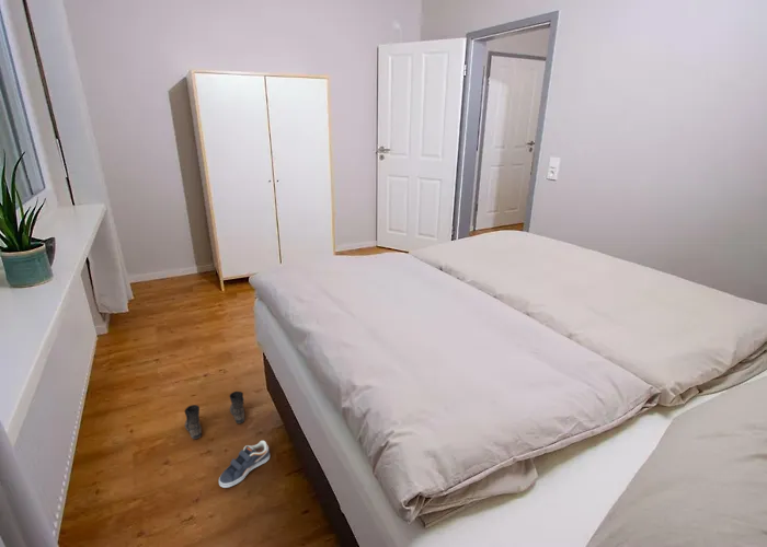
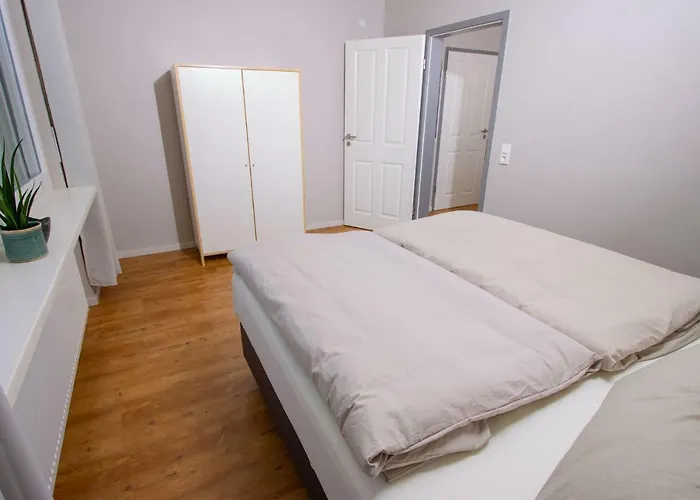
- sneaker (243, 461)
- boots (198, 409)
